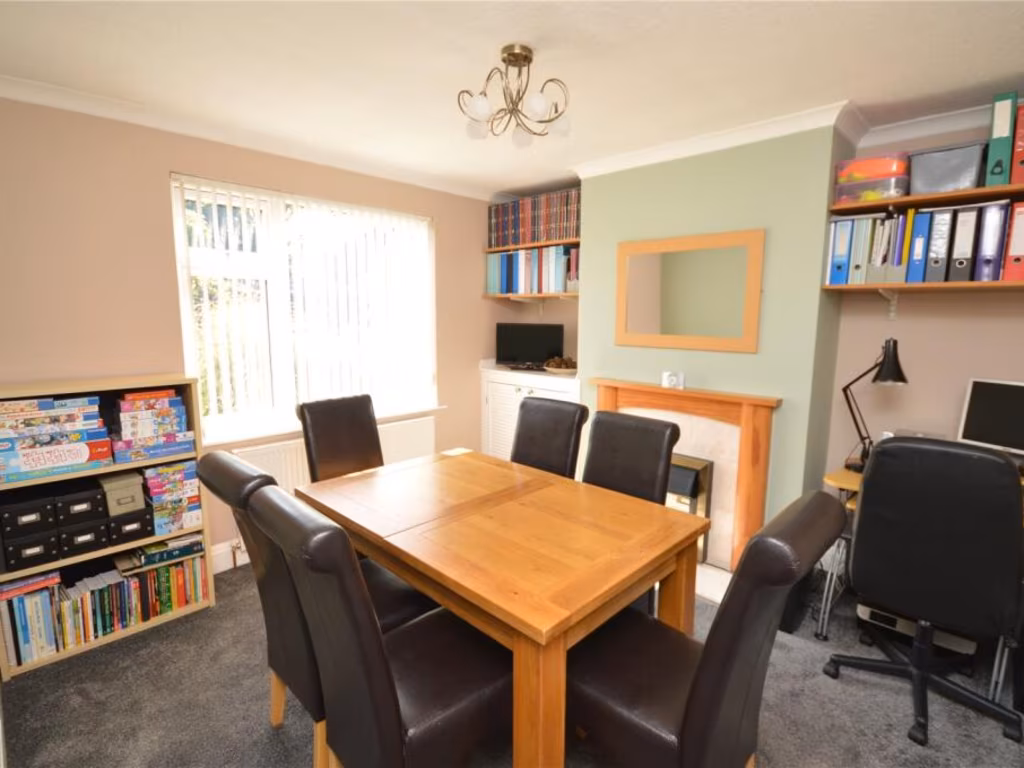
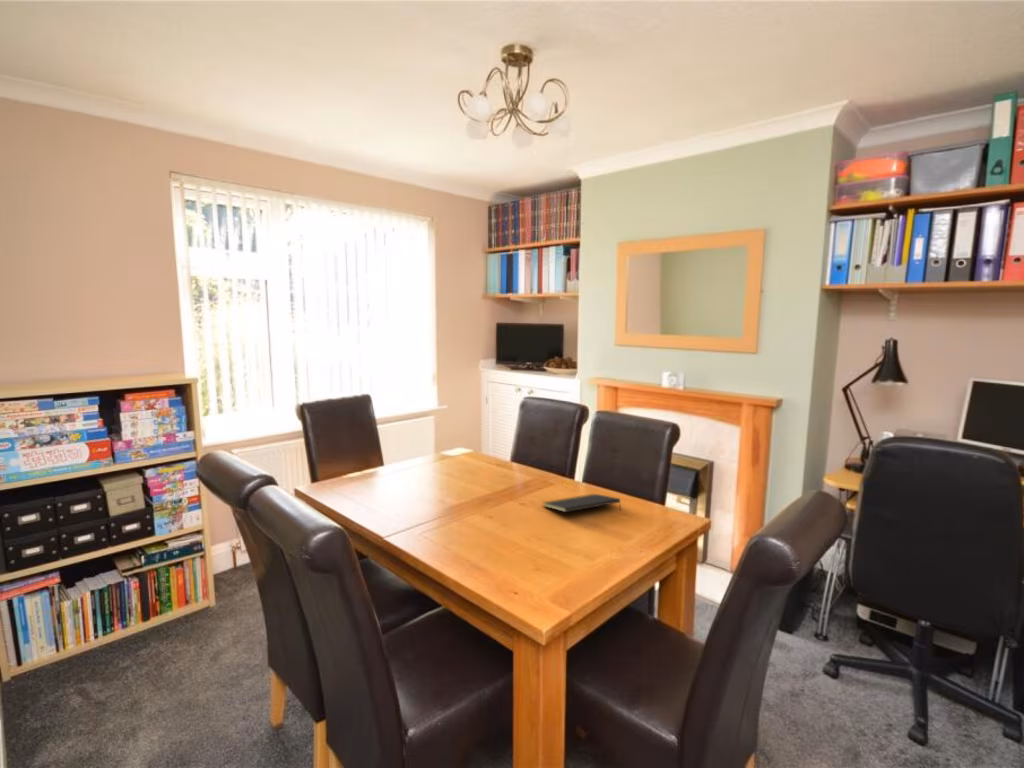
+ notepad (580, 502)
